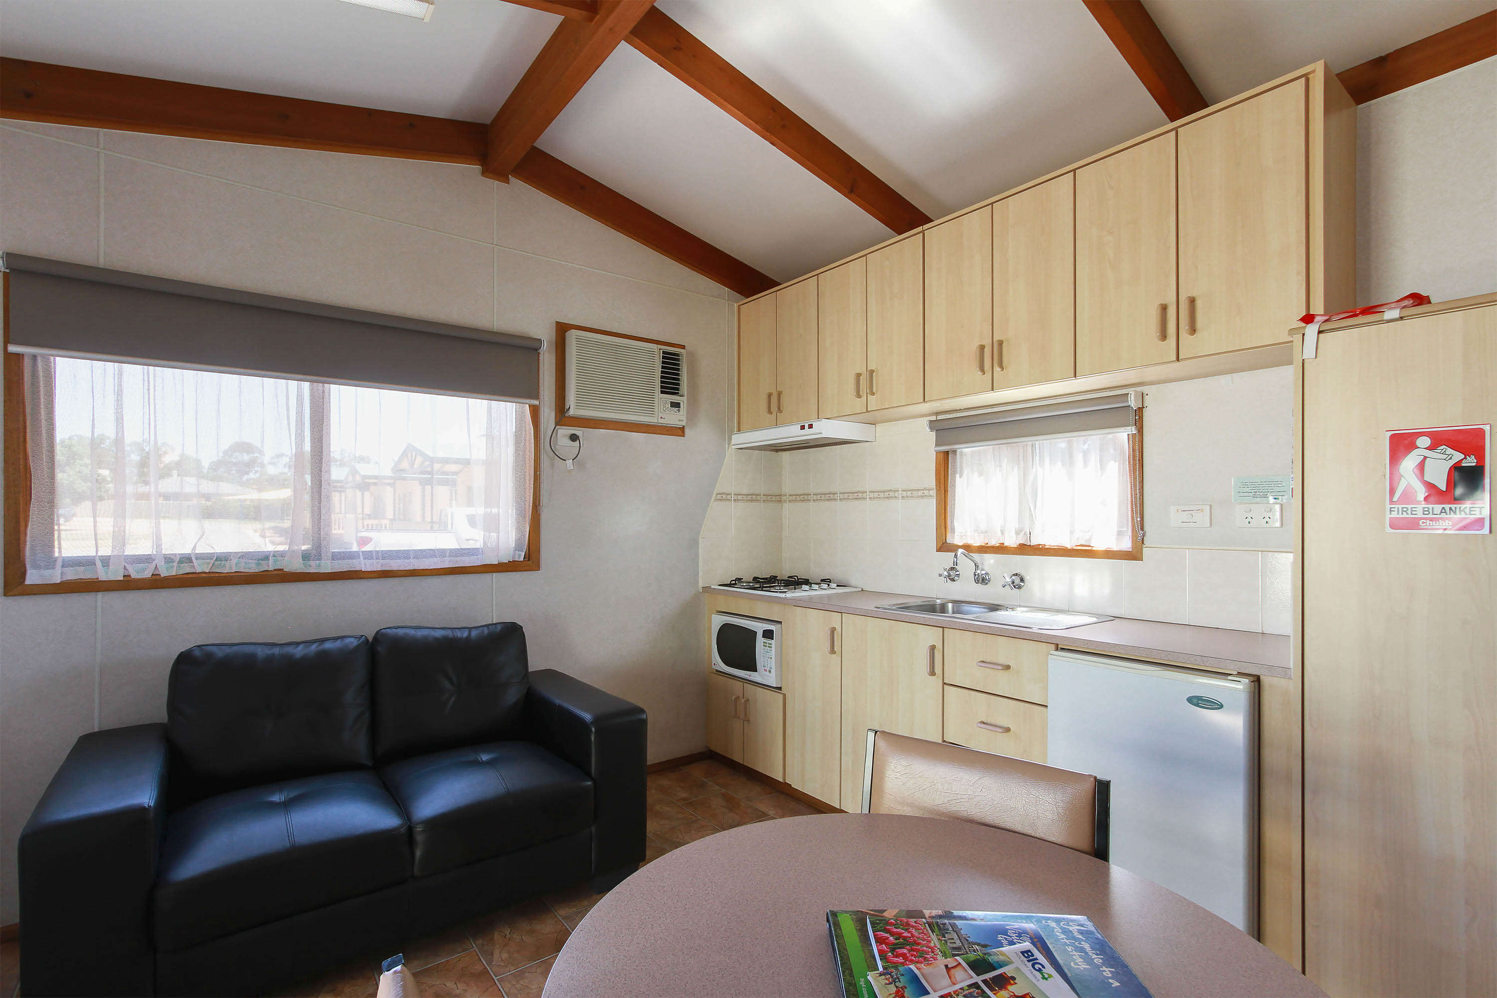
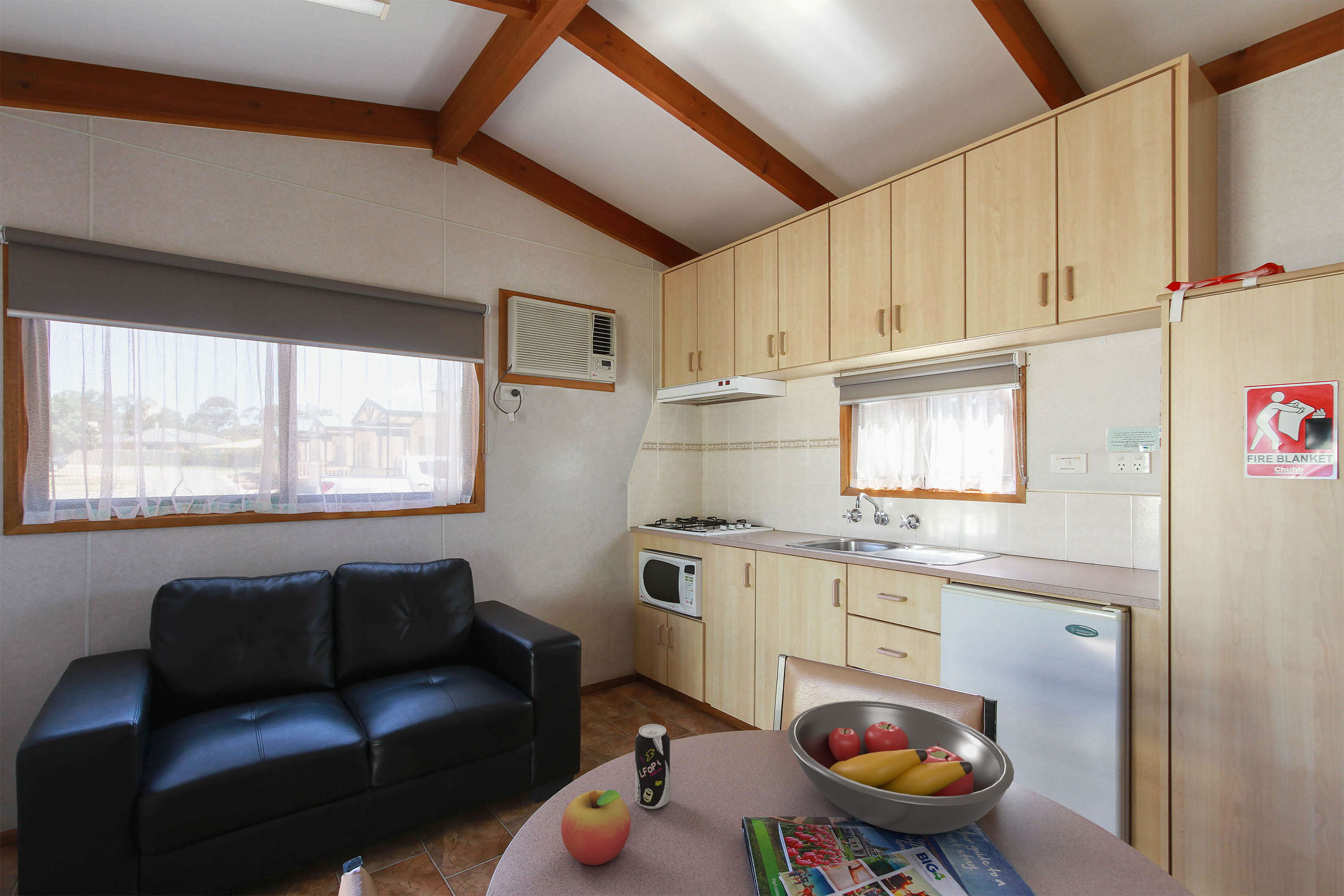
+ beverage can (652, 766)
+ fruit bowl (893, 764)
+ fruit (596, 819)
